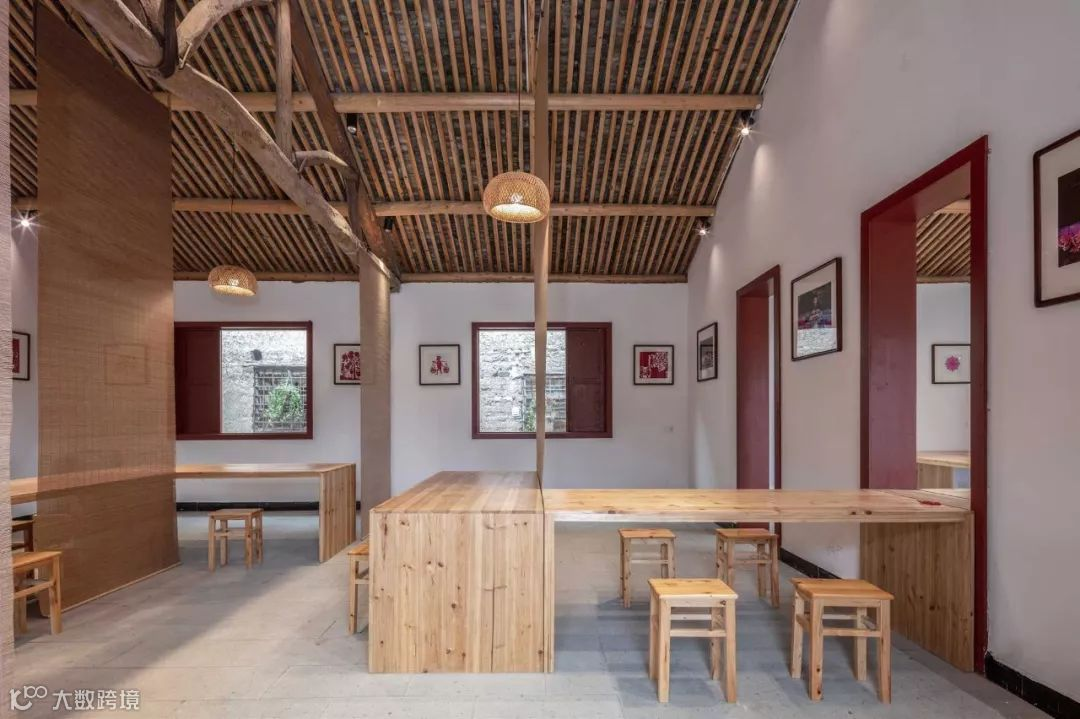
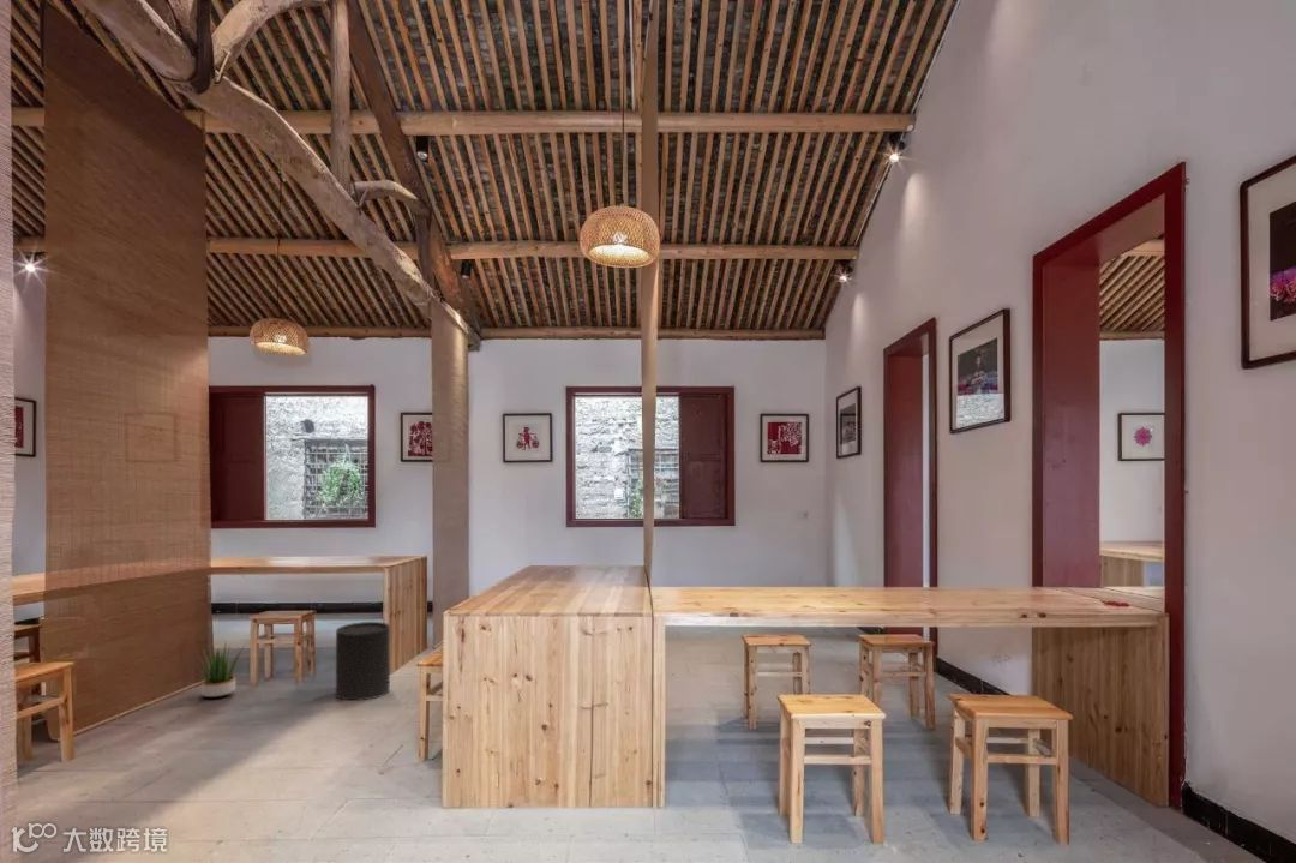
+ trash can (362, 660)
+ potted plant (218, 670)
